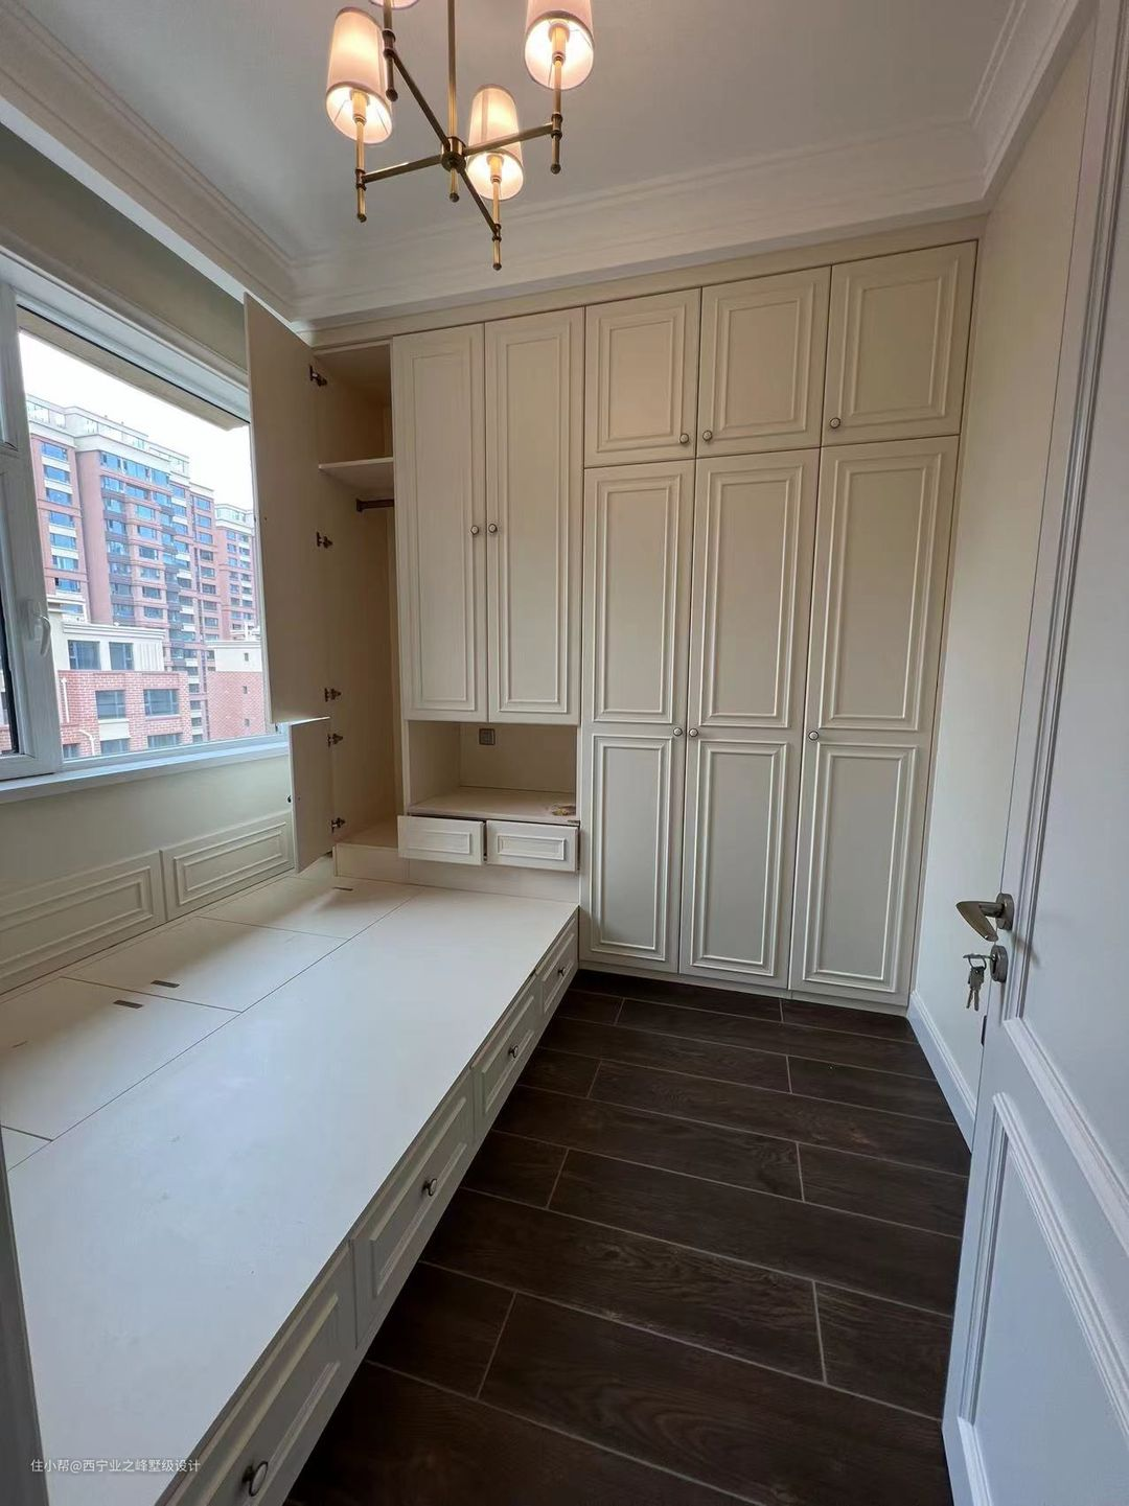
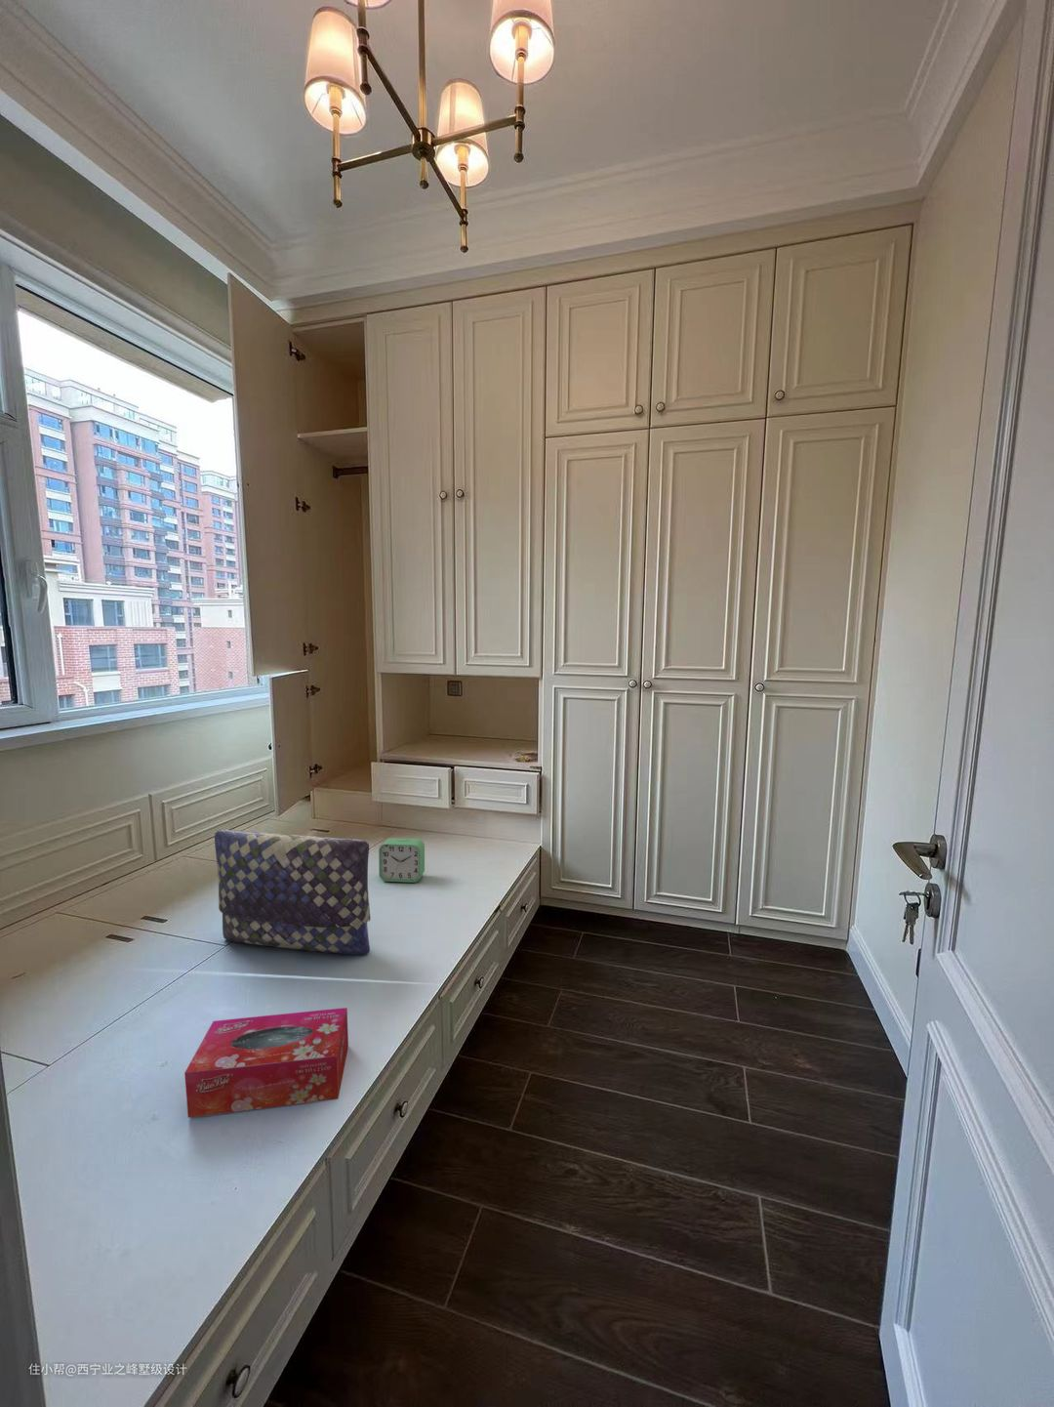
+ alarm clock (402, 860)
+ cushion (292, 892)
+ tissue box (273, 1058)
